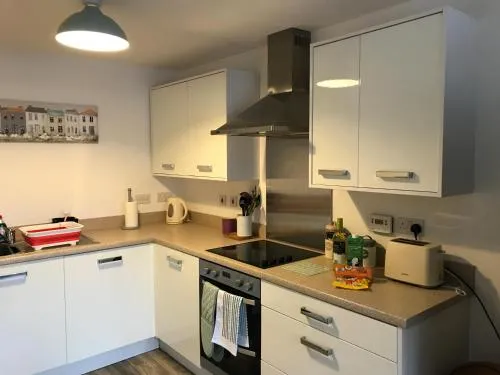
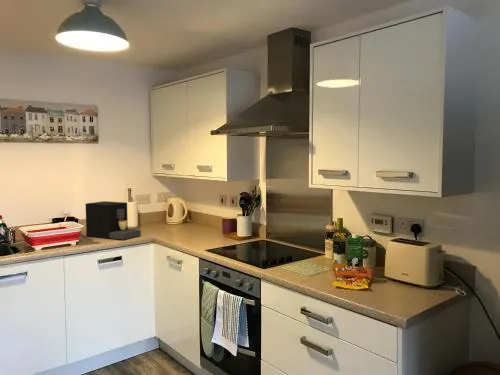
+ coffee maker (113, 219)
